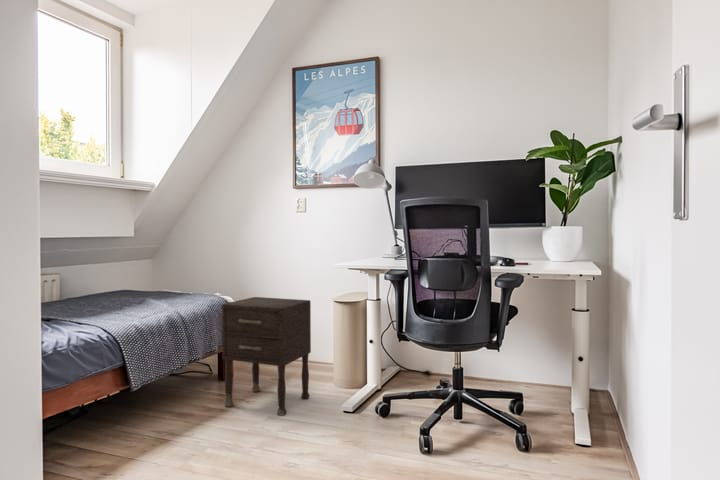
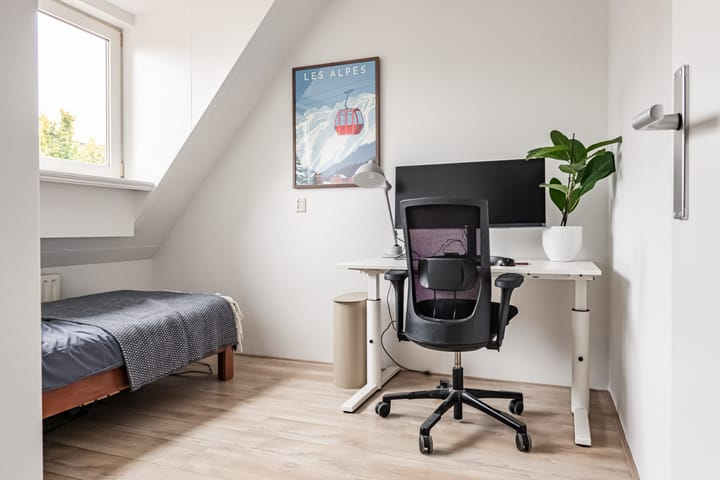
- nightstand (266, 352)
